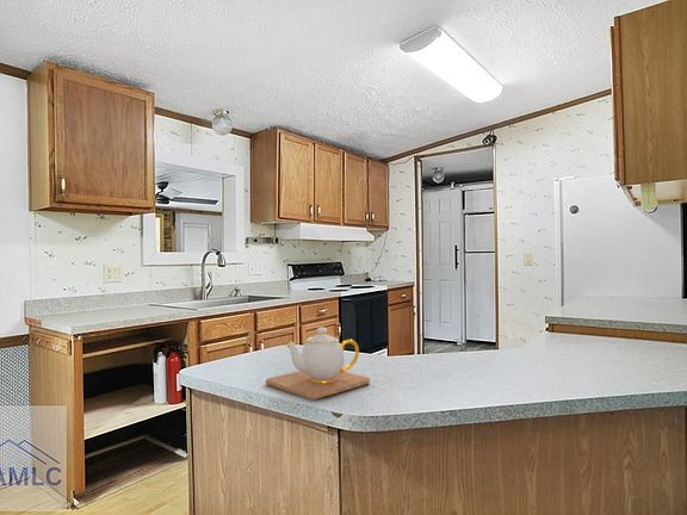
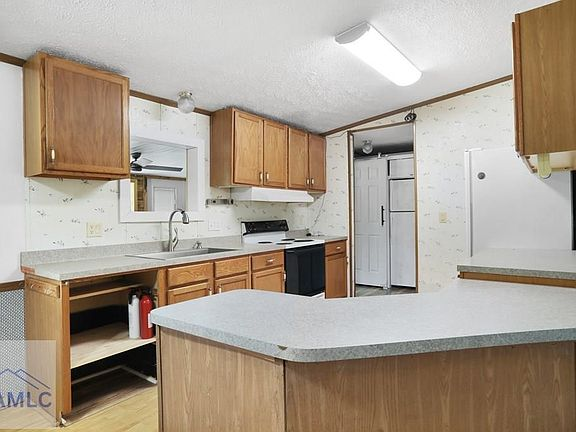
- teapot (317, 354)
